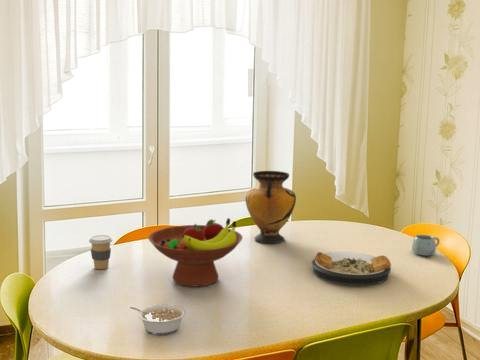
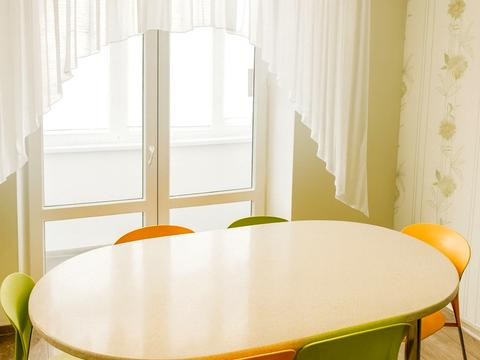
- fruit bowl (195, 249)
- vase (270, 206)
- plate (350, 264)
- coffee cup (101, 252)
- legume (160, 319)
- mug (427, 245)
